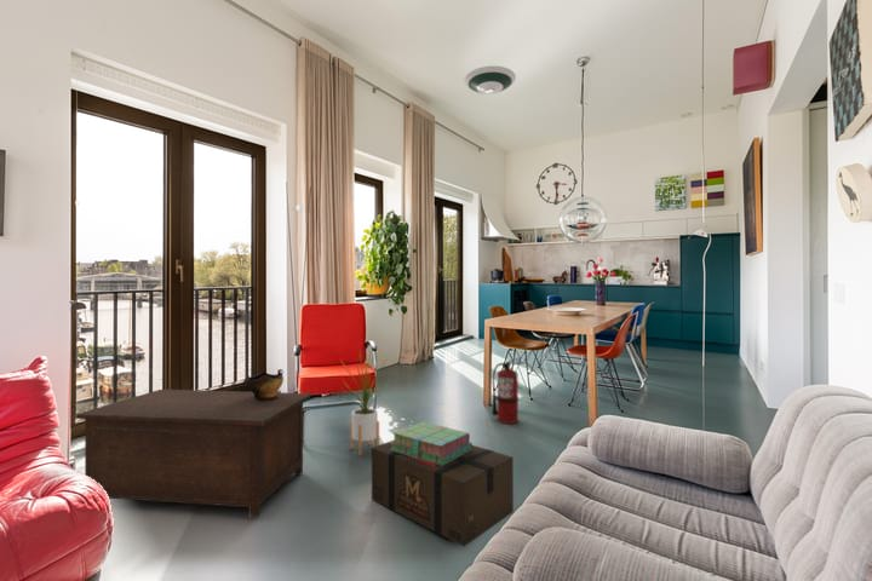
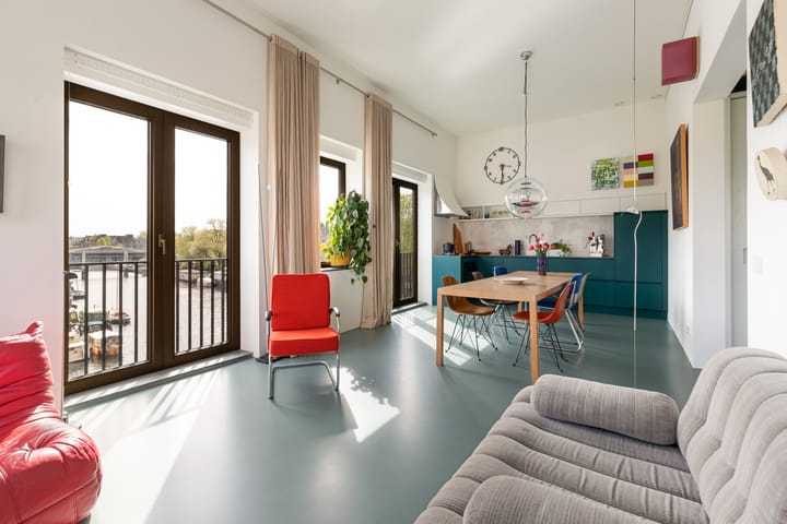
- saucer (489, 85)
- stack of books (430, 441)
- decorative bowl (263, 384)
- cardboard box (440, 478)
- house plant (363, 398)
- cabinet (203, 444)
- fire extinguisher (506, 387)
